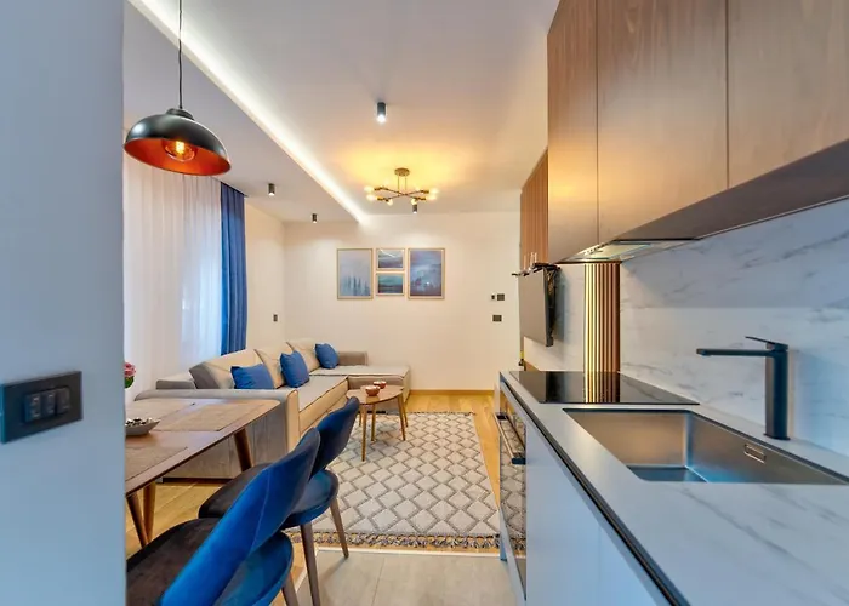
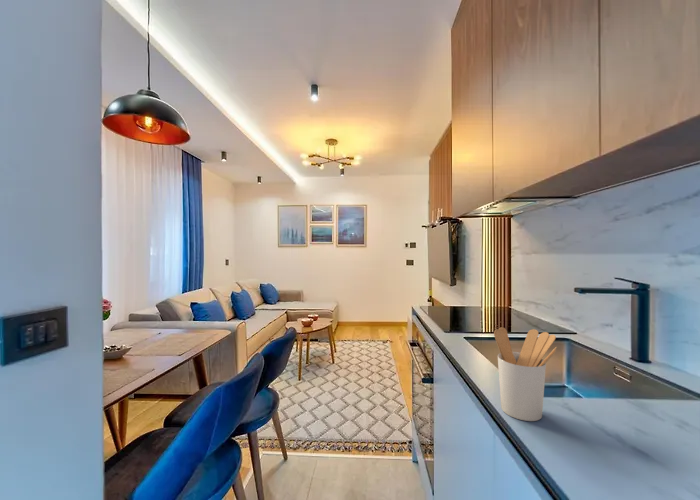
+ utensil holder (527, 370)
